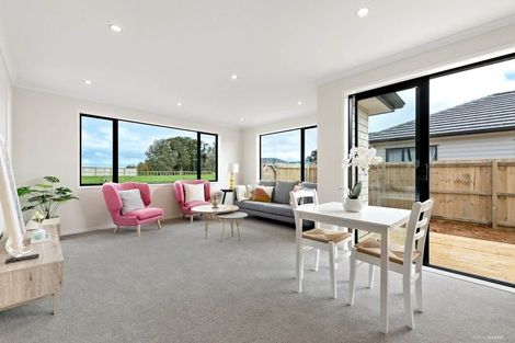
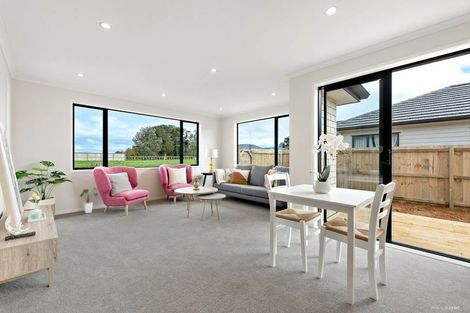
+ house plant (89, 199)
